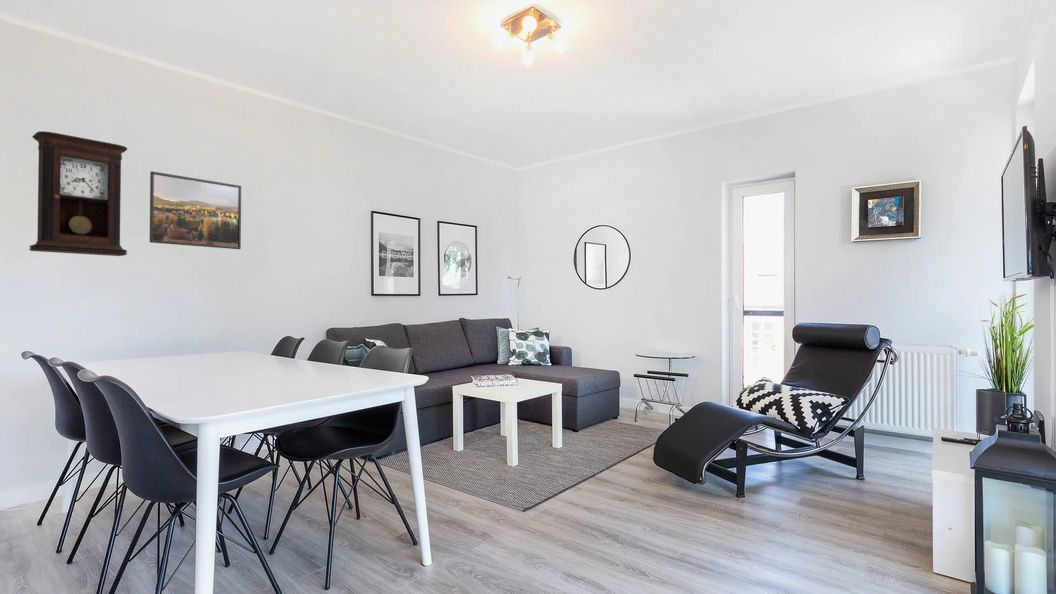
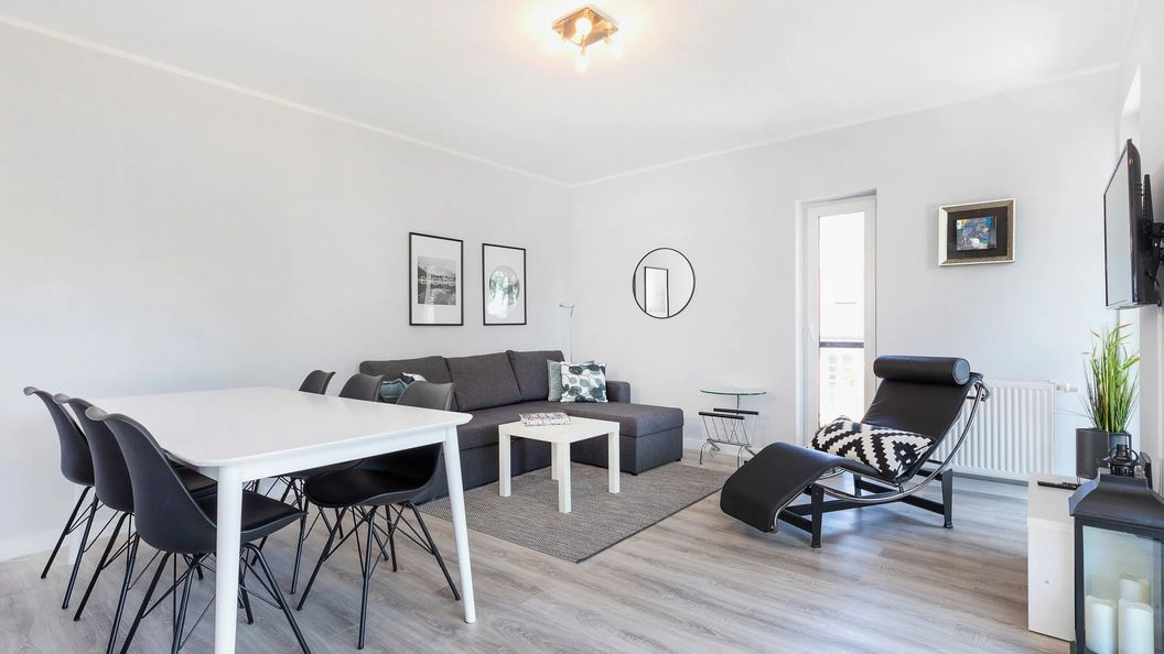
- pendulum clock (82, 196)
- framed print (198, 212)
